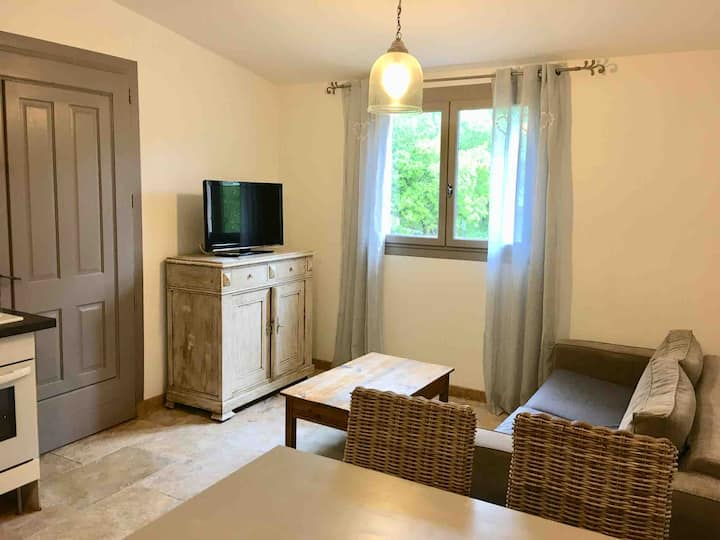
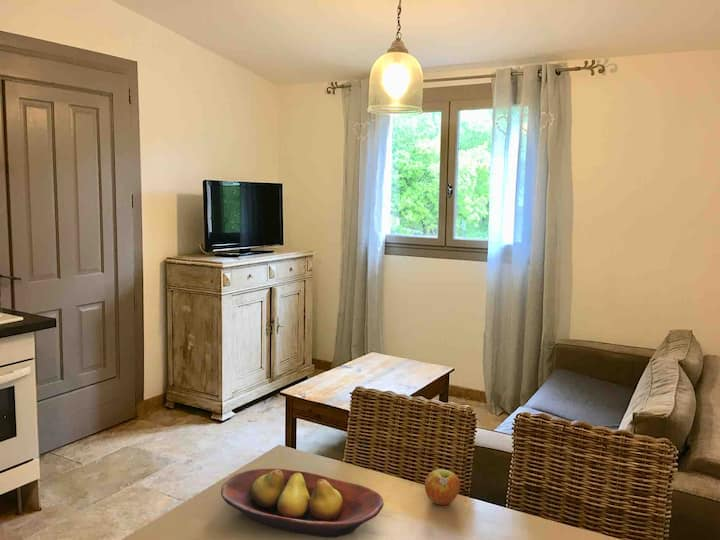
+ apple (441, 487)
+ fruit bowl (300, 496)
